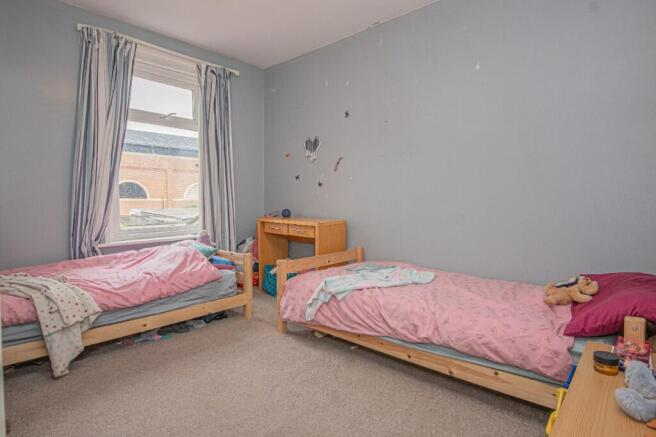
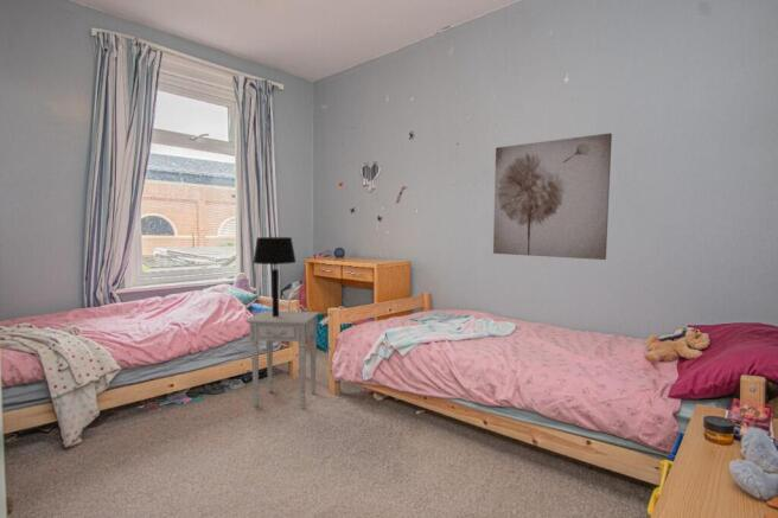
+ wall art (547, 199)
+ table lamp (274, 276)
+ nightstand (272, 358)
